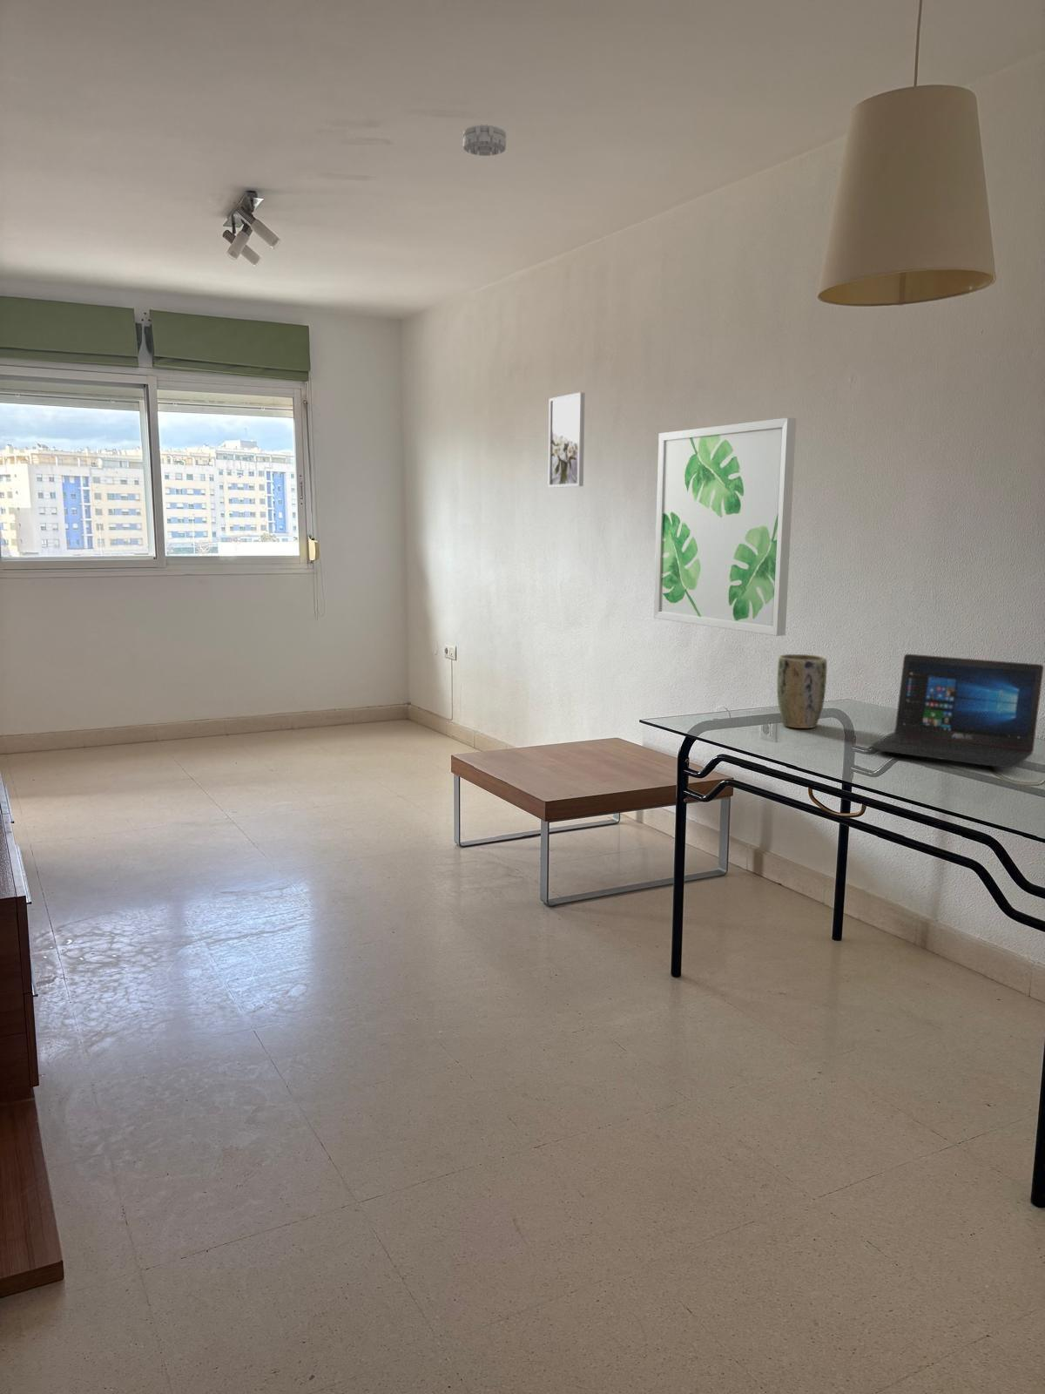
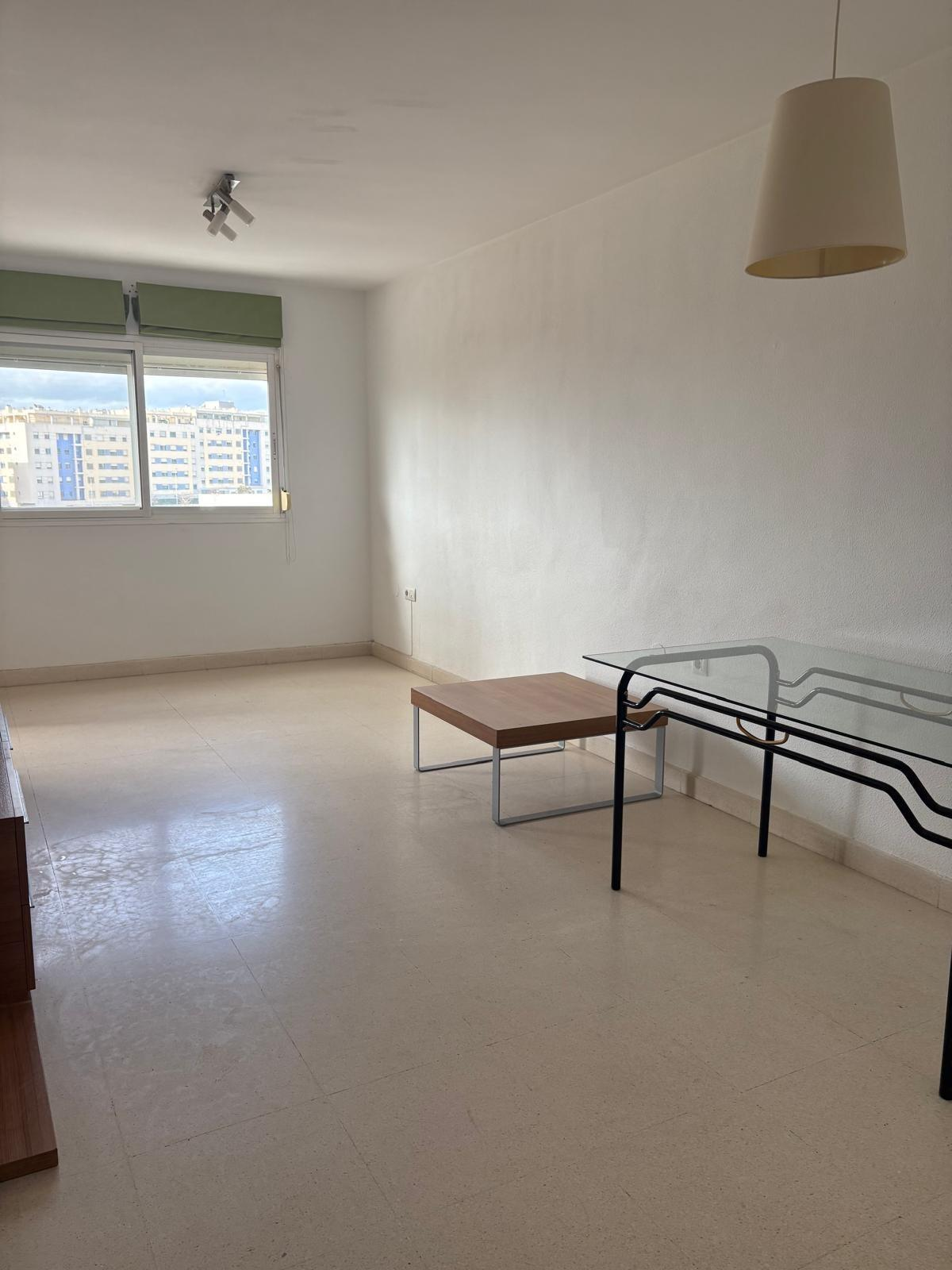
- wall art (718, 527)
- plant pot (800, 690)
- smoke detector (484, 139)
- wall art (565, 441)
- laptop (954, 708)
